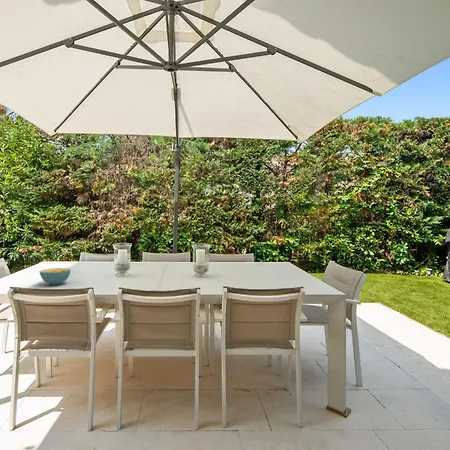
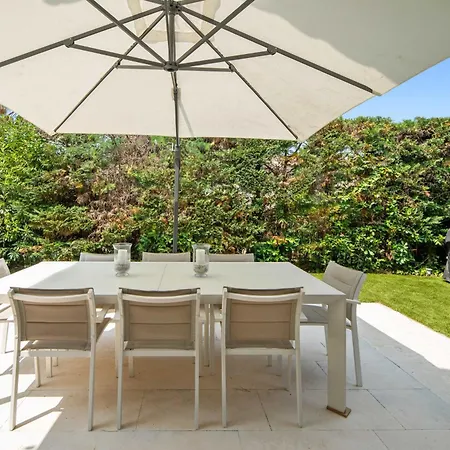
- cereal bowl (55, 277)
